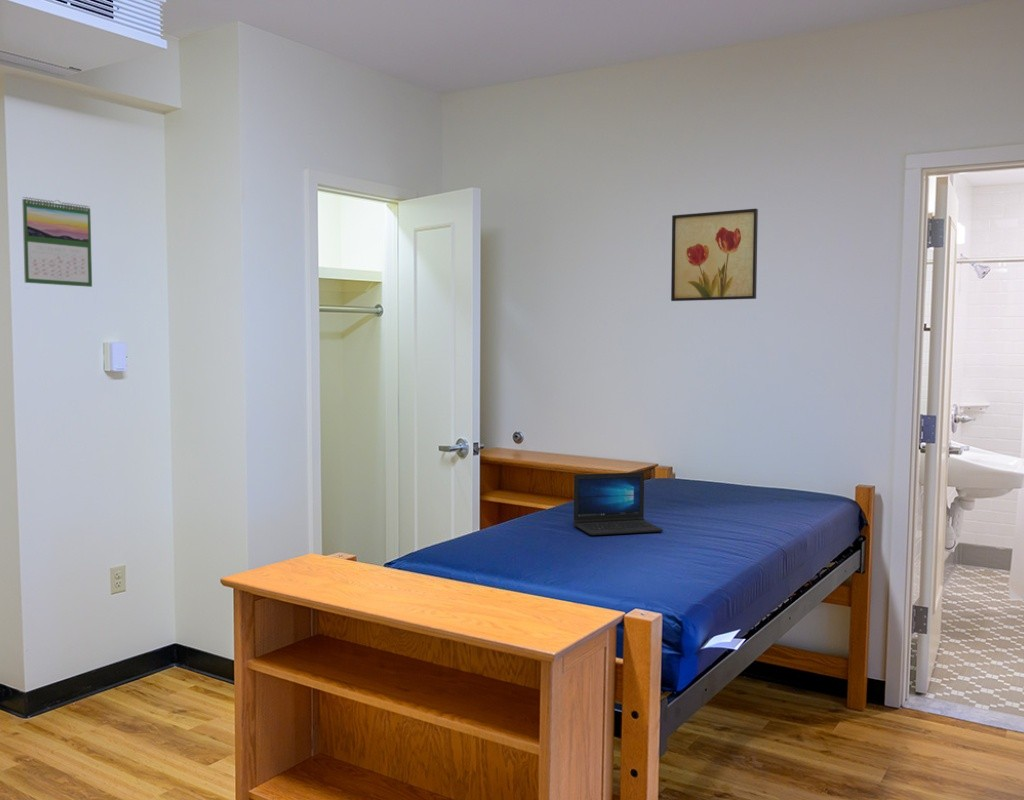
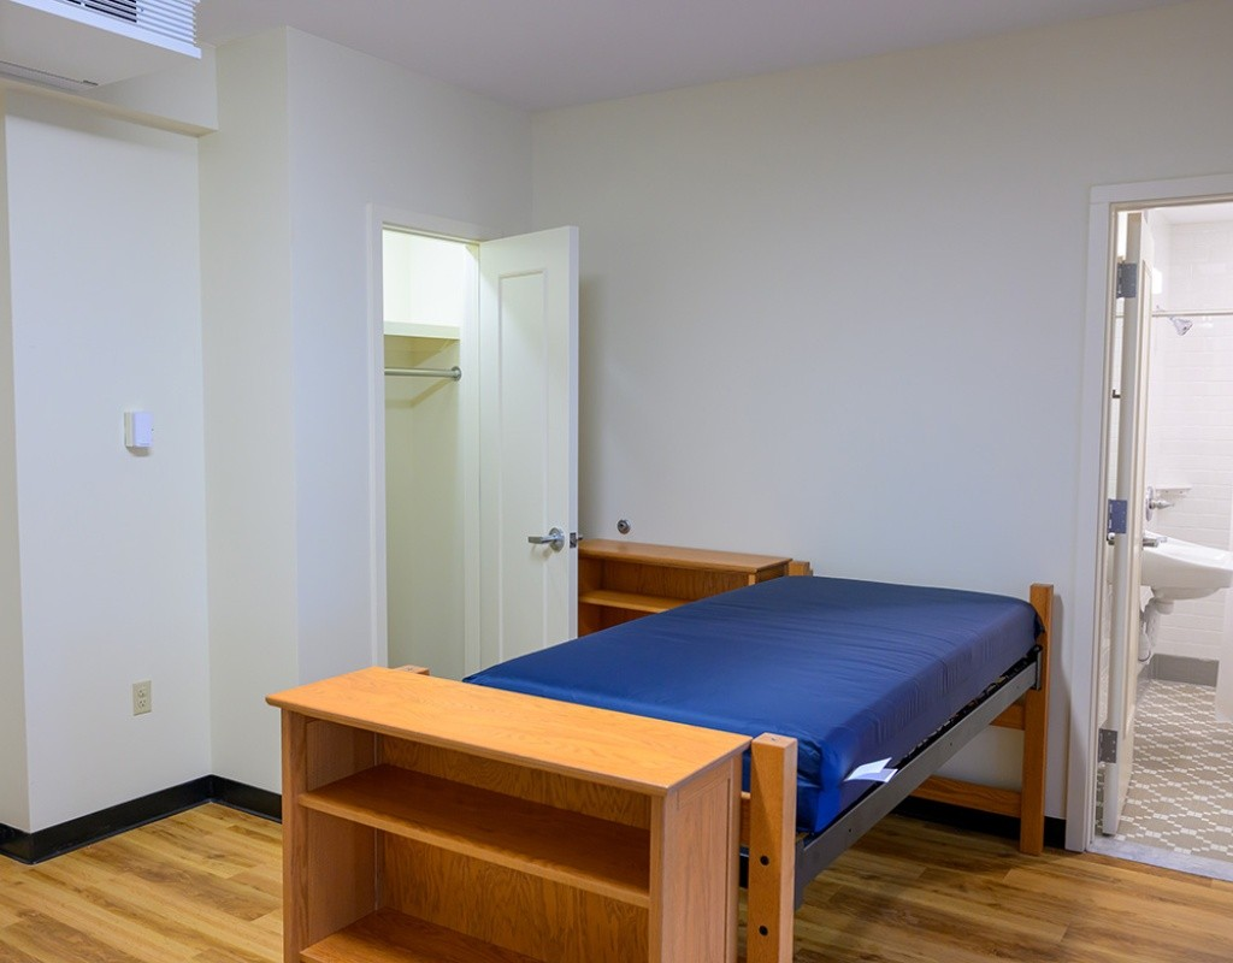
- calendar (58, 242)
- wall art (714, 256)
- laptop (617, 502)
